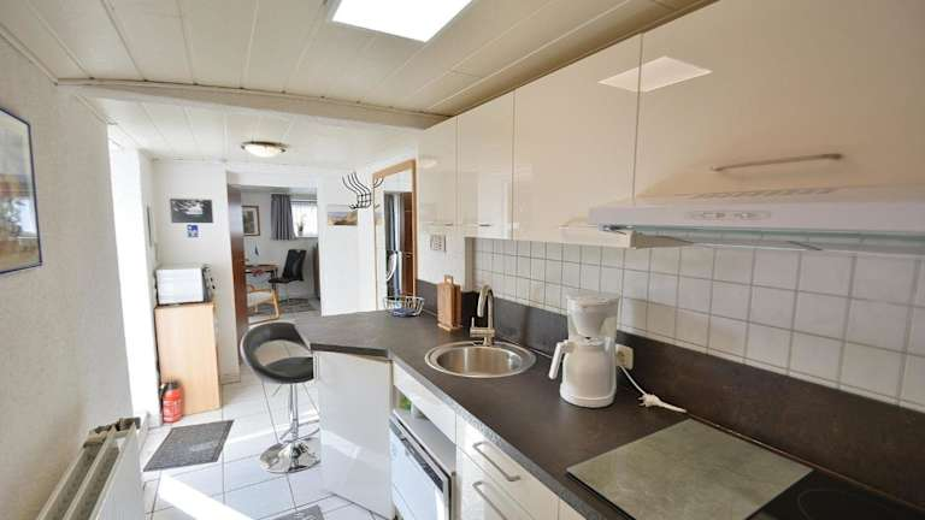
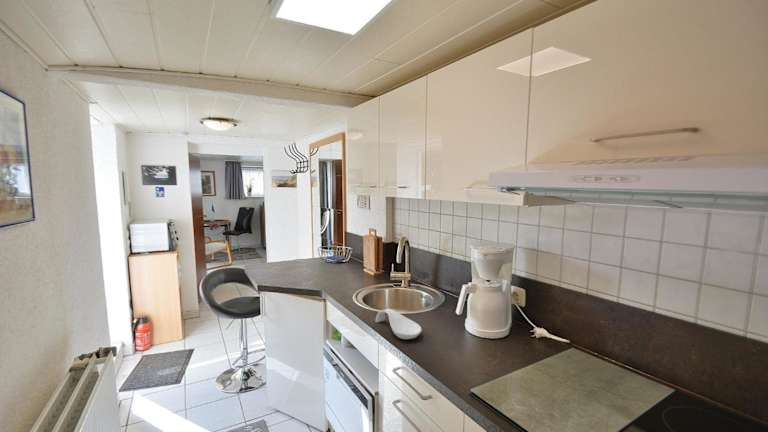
+ spoon rest (396, 322)
